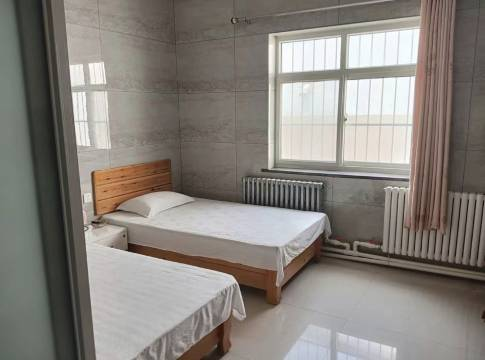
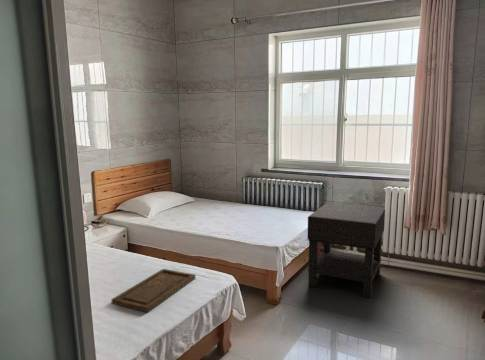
+ tray (156, 288)
+ nightstand (346, 245)
